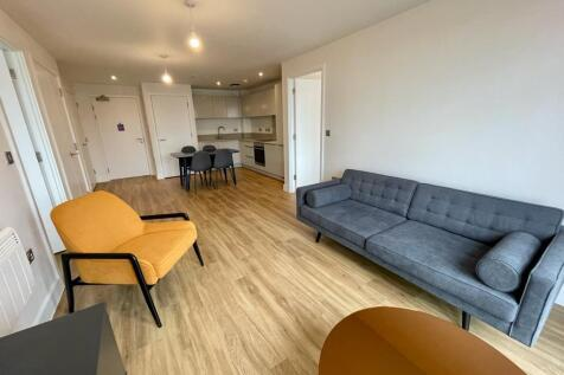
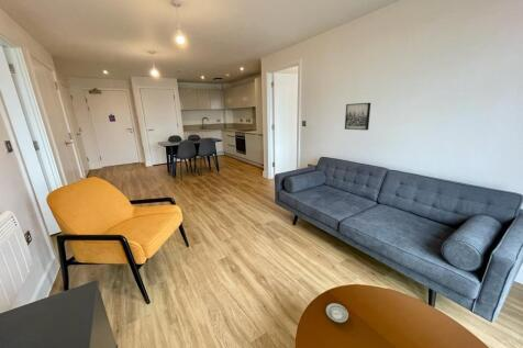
+ wall art (356, 116)
+ saucer (336, 314)
